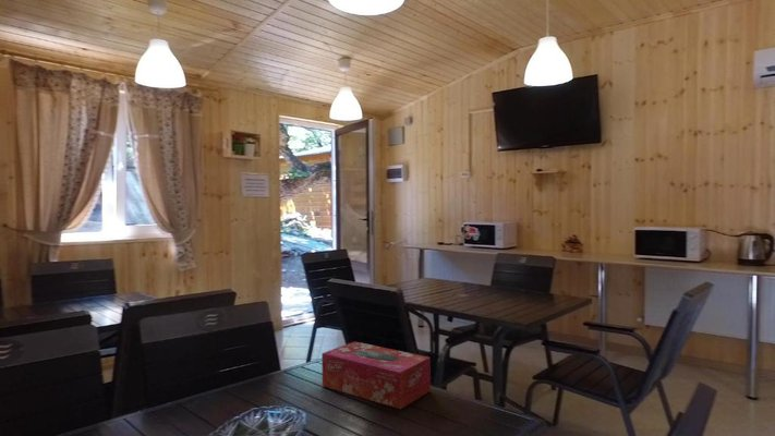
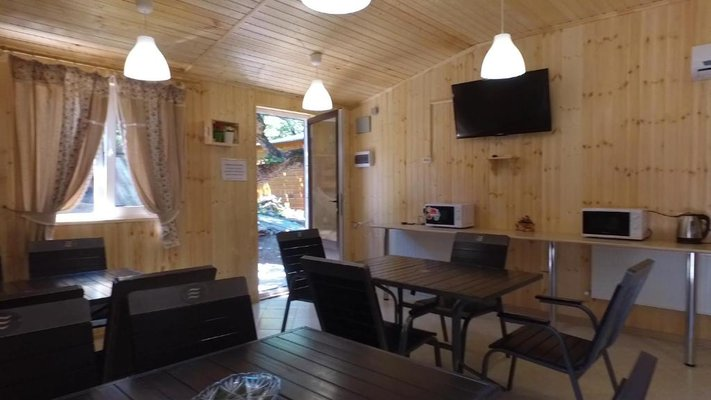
- tissue box (375, 372)
